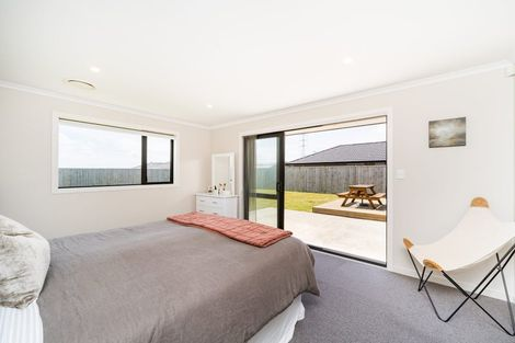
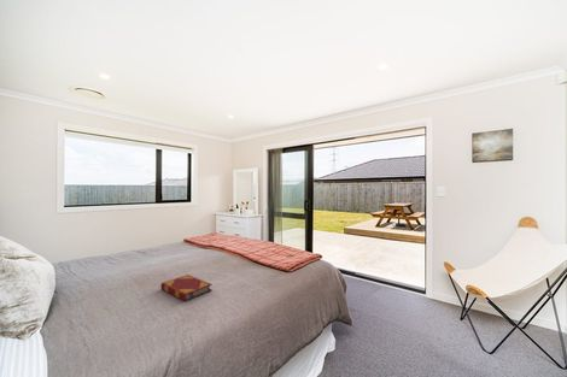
+ hardback book (186, 287)
